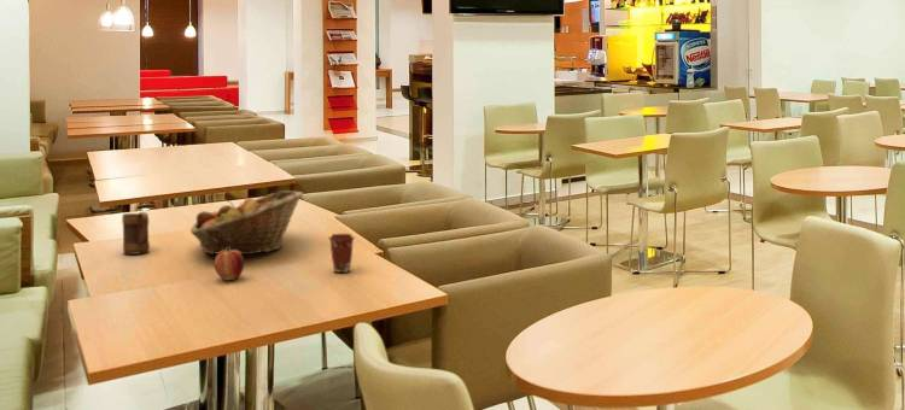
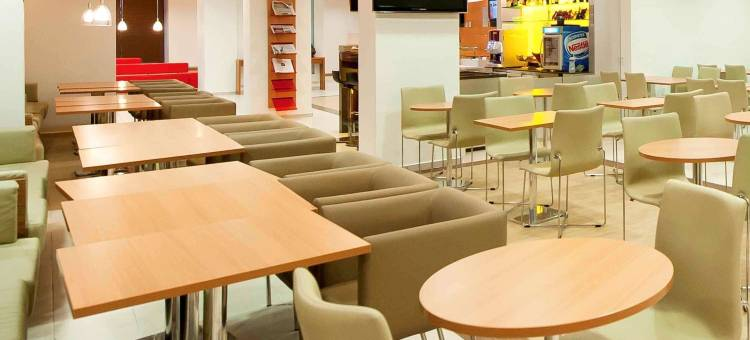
- apple (229, 263)
- mug (138, 232)
- coffee cup (341, 252)
- fruit basket (246, 221)
